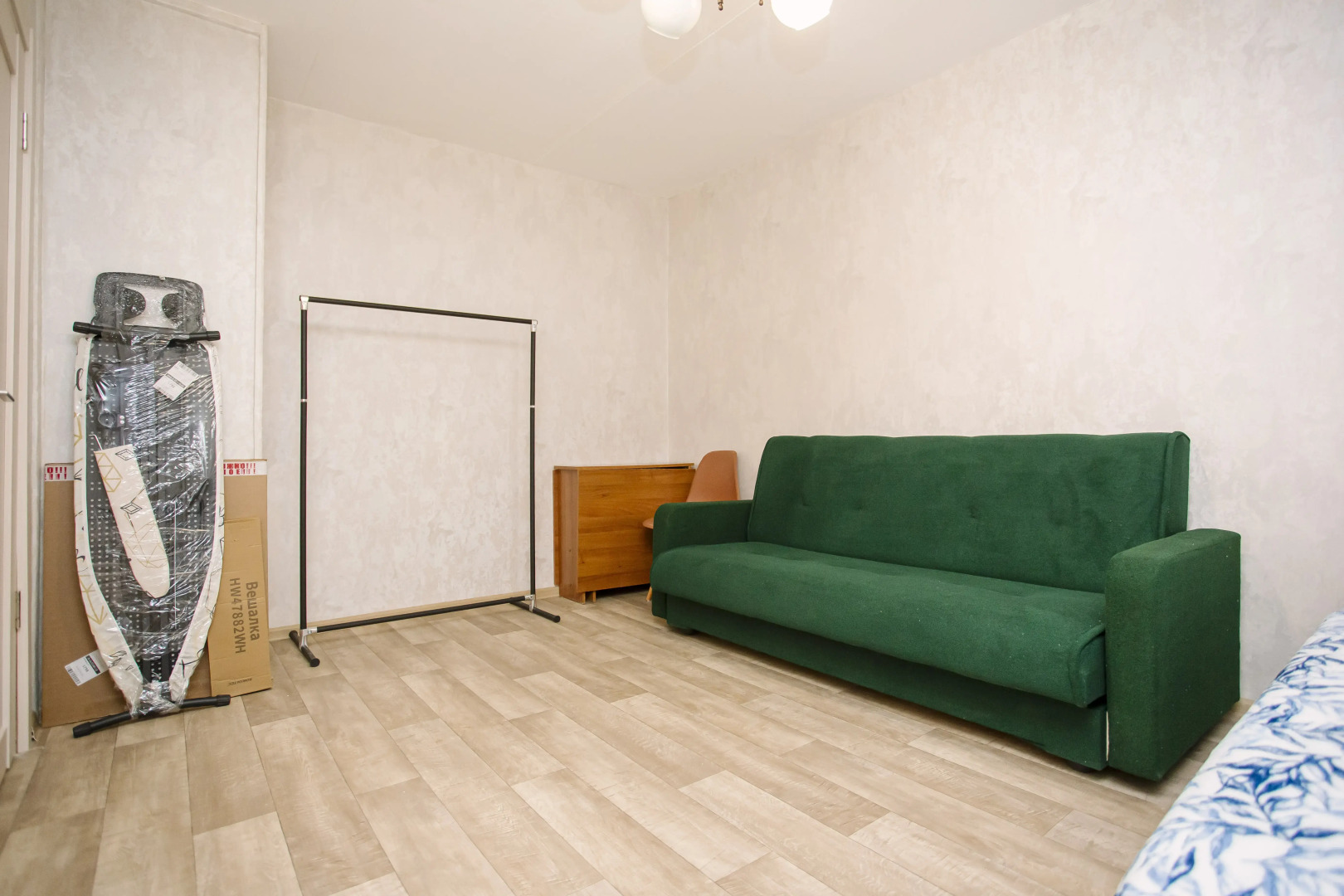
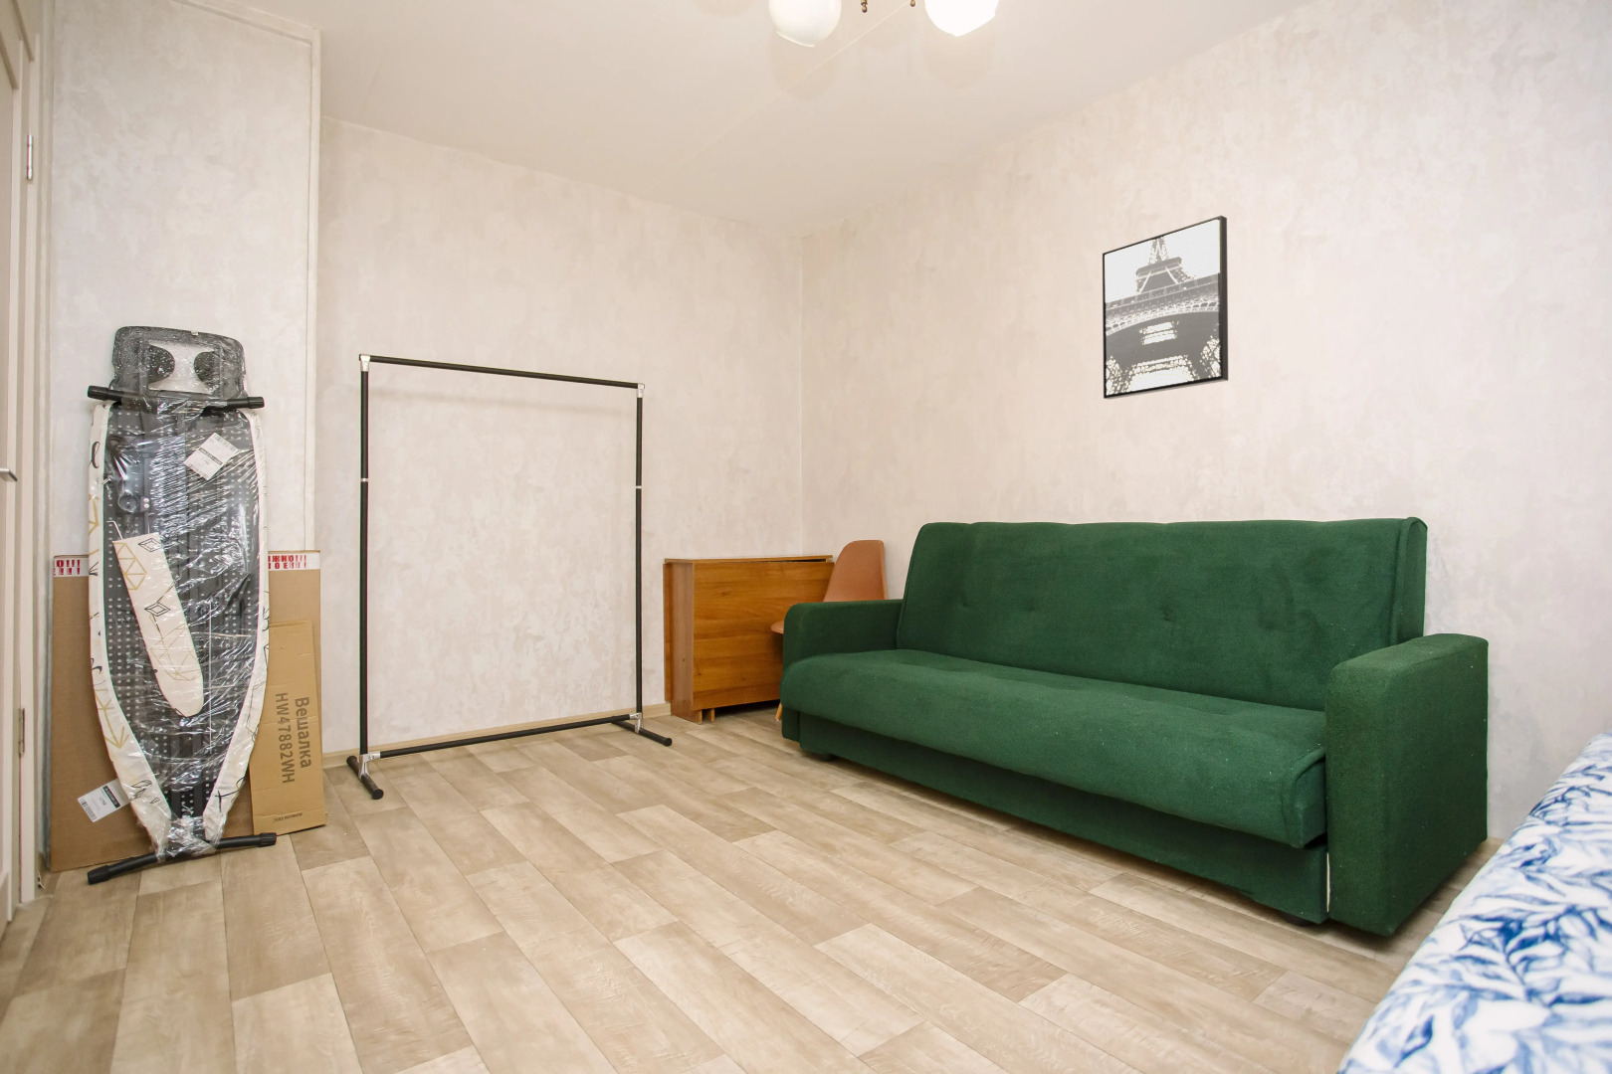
+ wall art (1161, 313)
